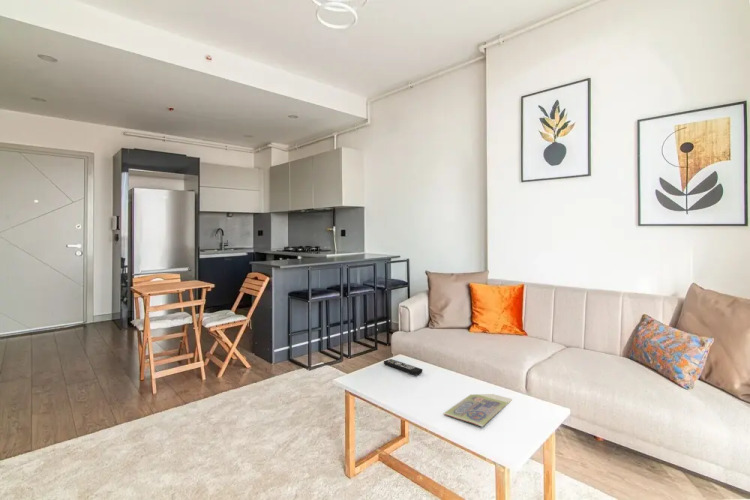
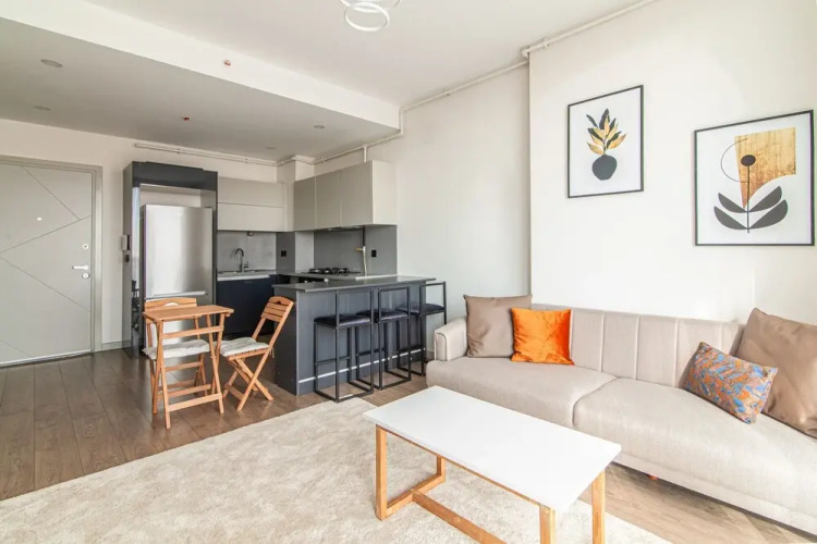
- remote control (402, 366)
- cash (479, 406)
